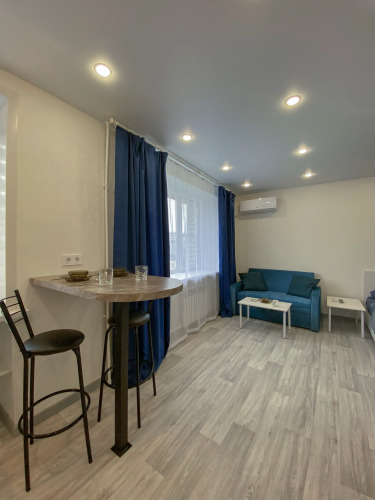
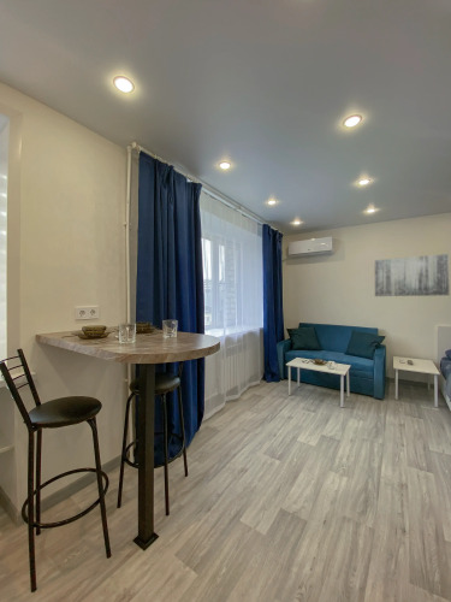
+ wall art (409, 276)
